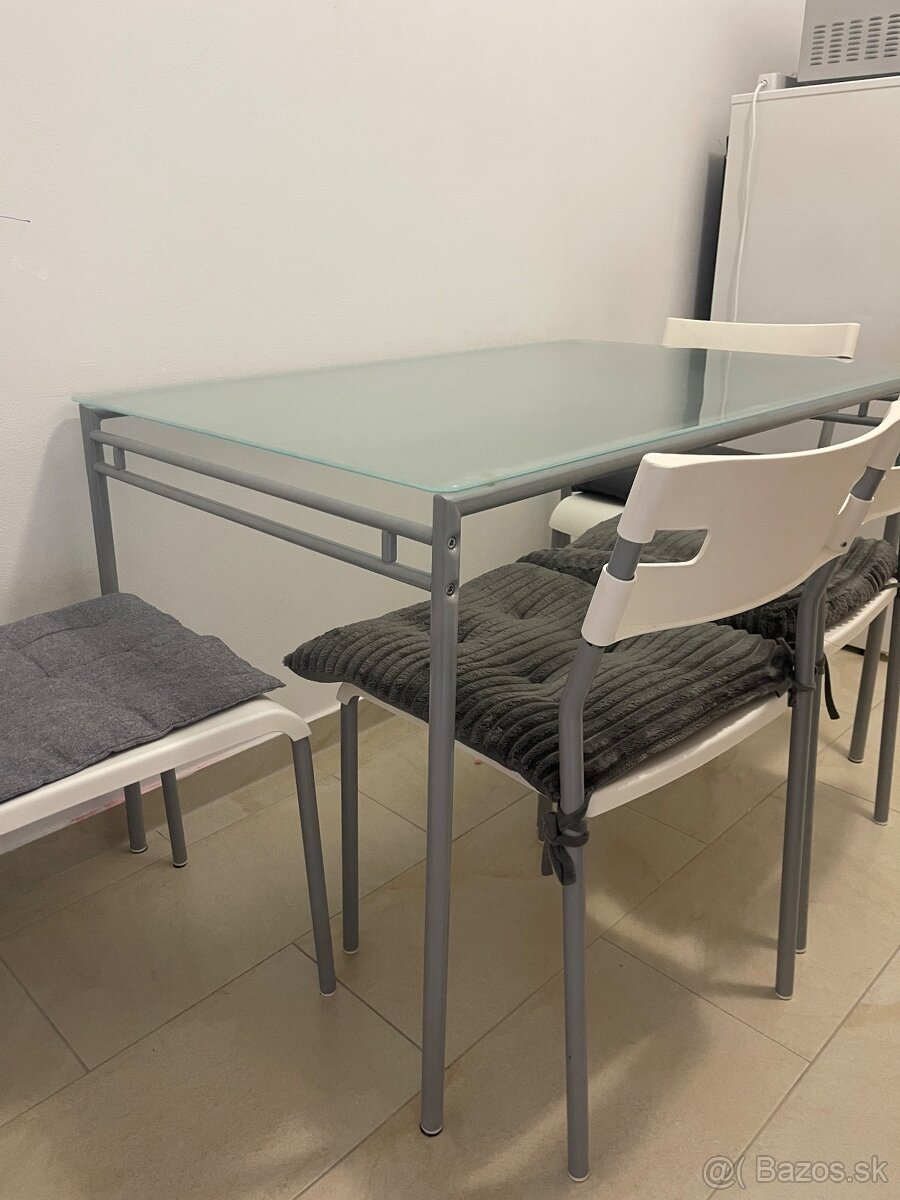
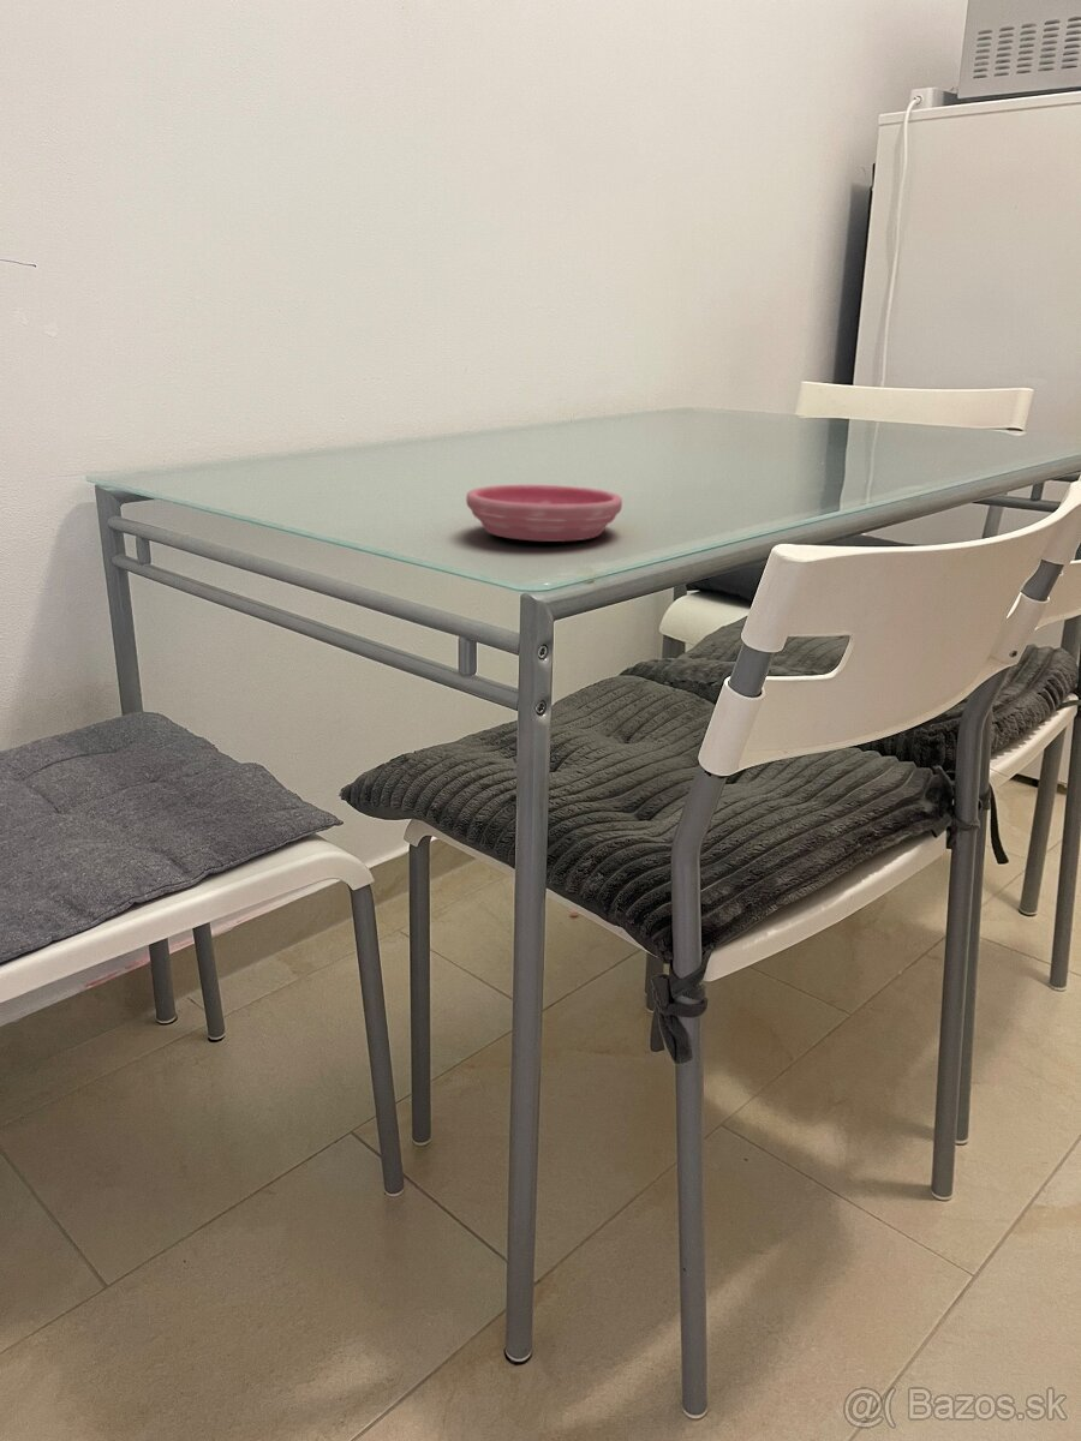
+ saucer (543, 513)
